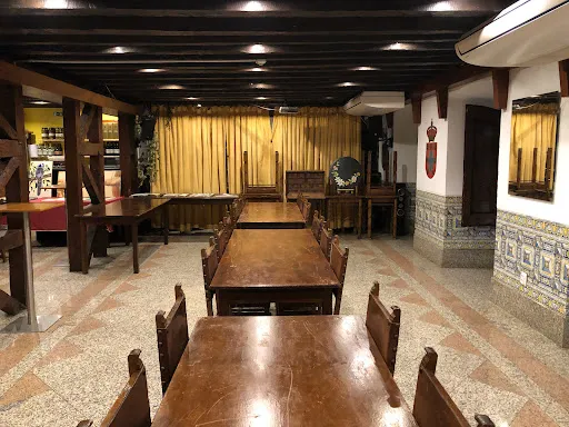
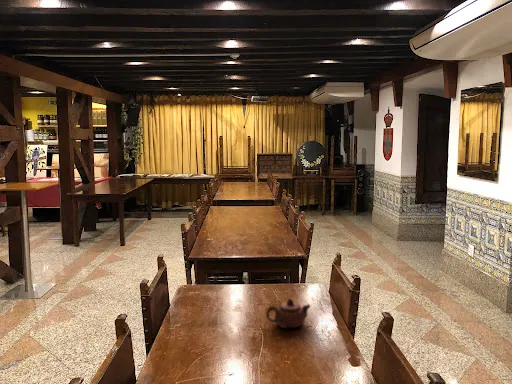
+ teapot (288, 311)
